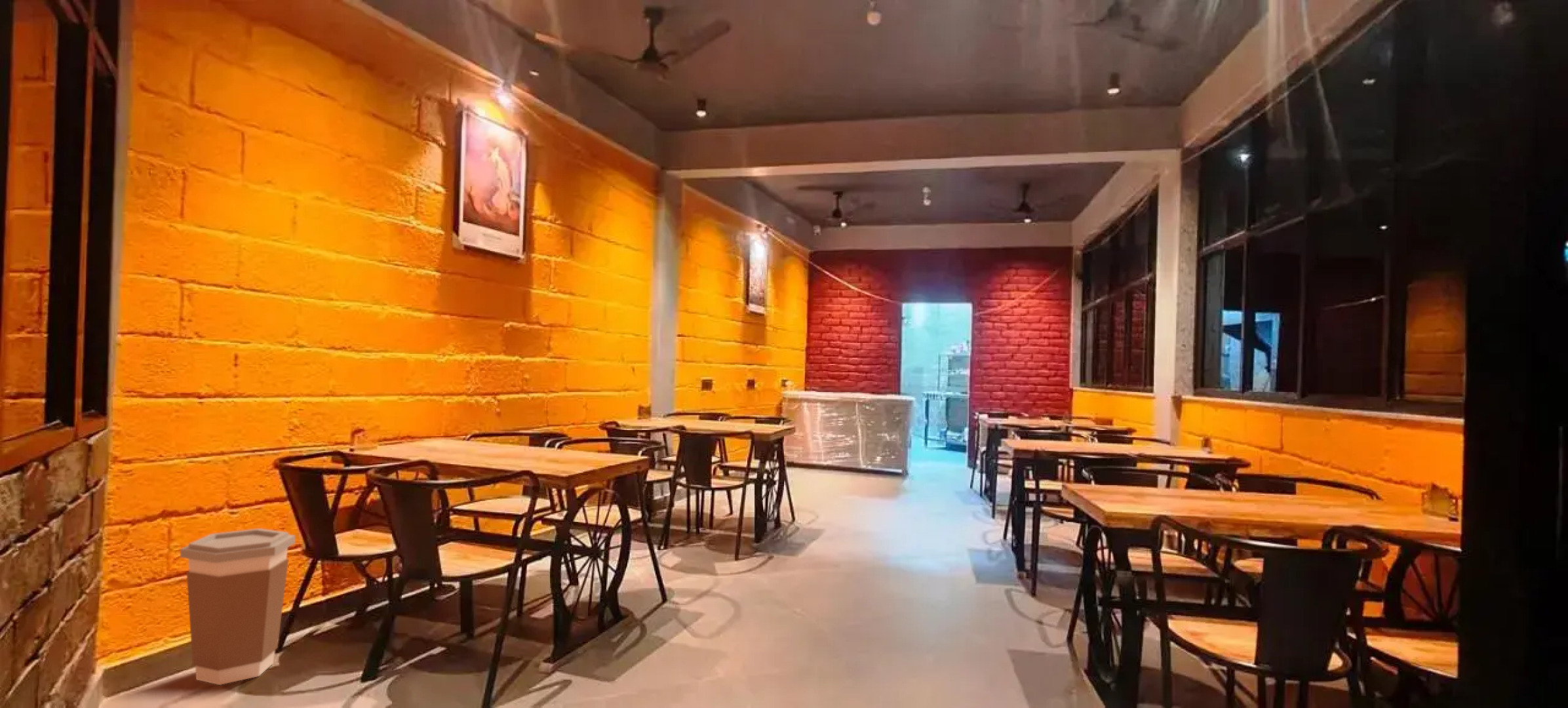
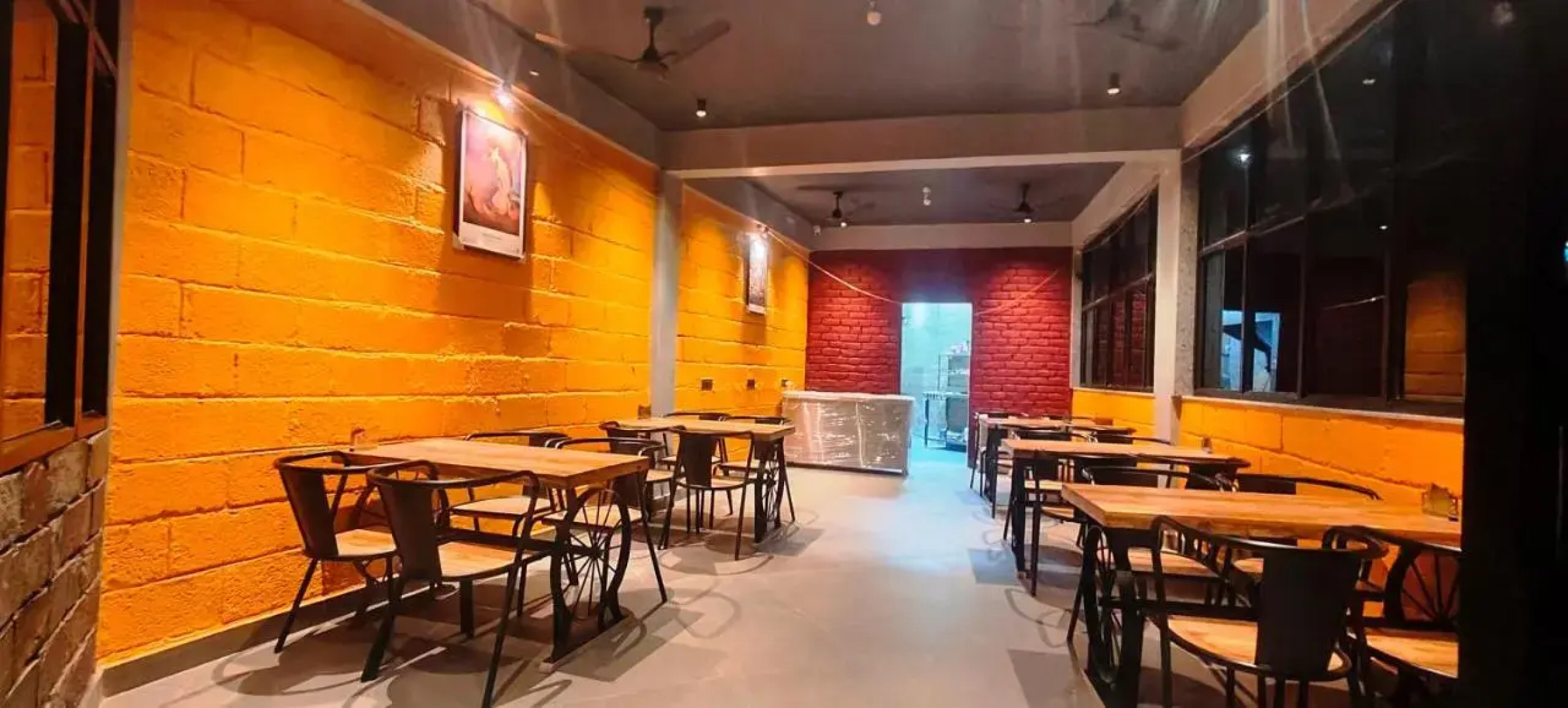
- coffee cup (238, 604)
